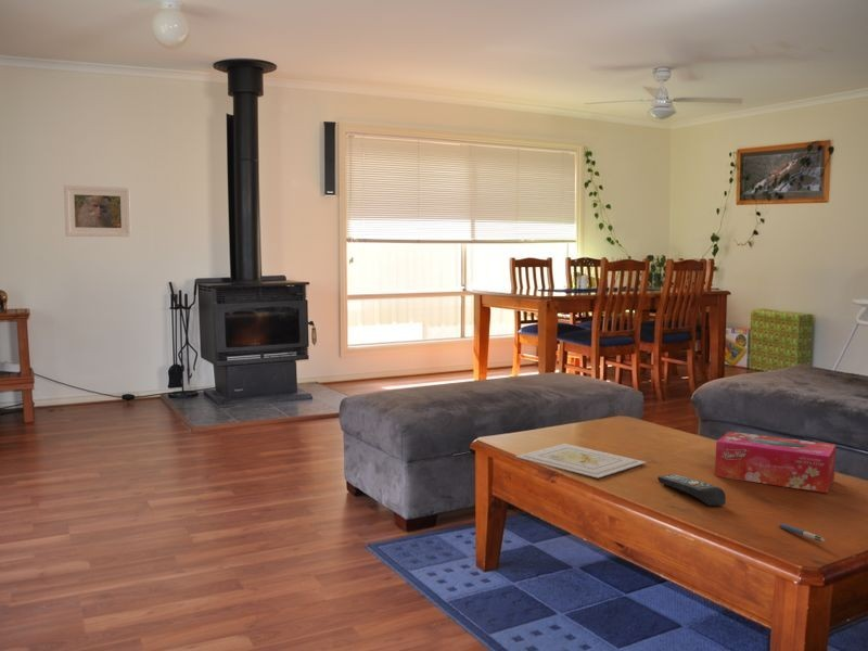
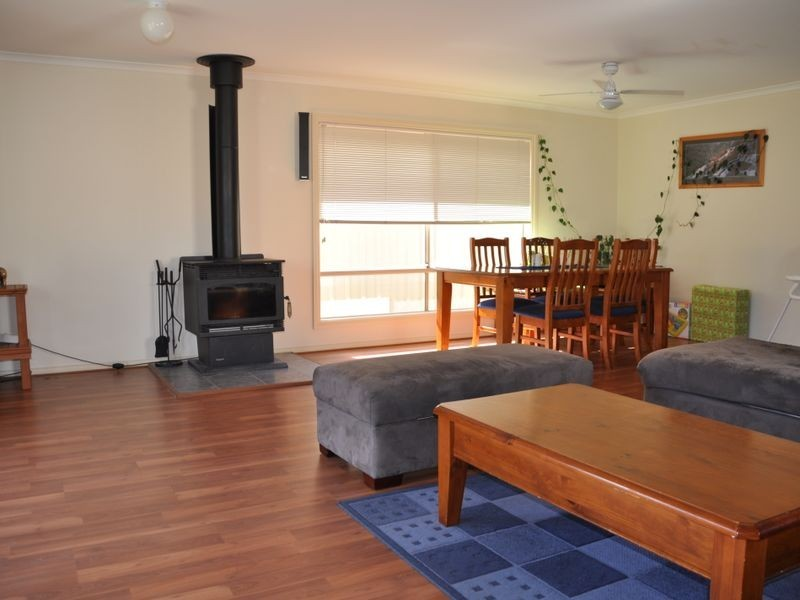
- tissue box (775, 460)
- pen (801, 532)
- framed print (98, 210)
- remote control (690, 486)
- picture frame (579, 458)
